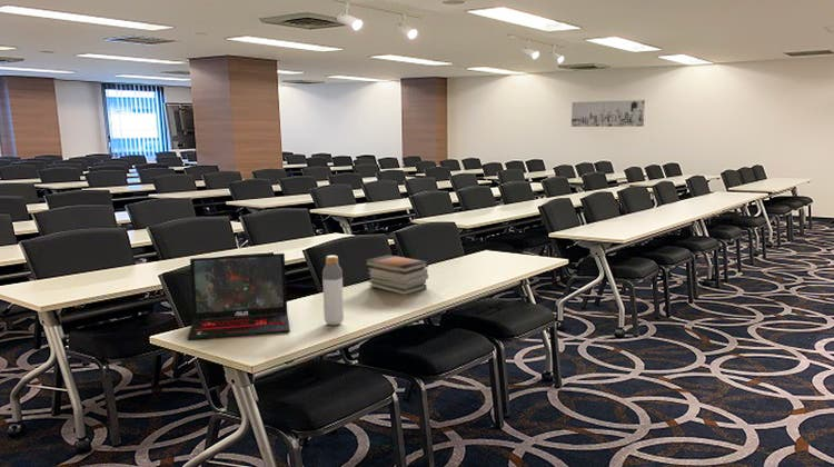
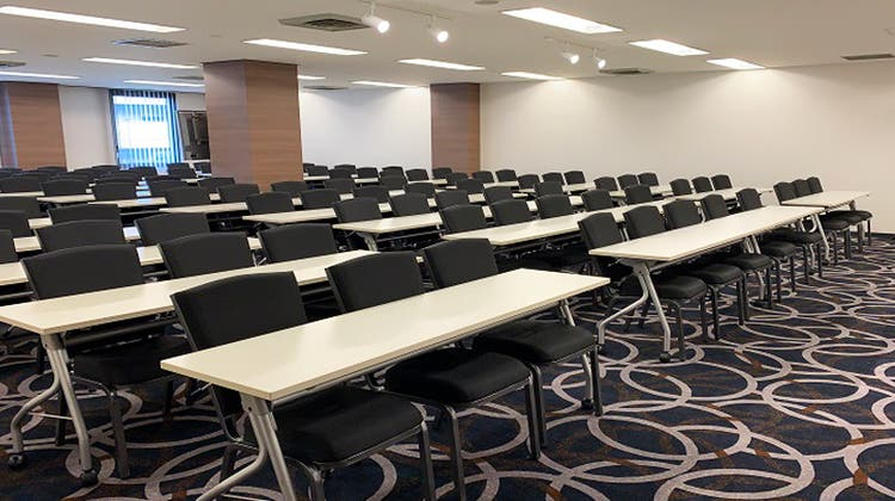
- bottle (332, 289)
- wall art (606, 113)
- laptop (238, 295)
- book stack (397, 274)
